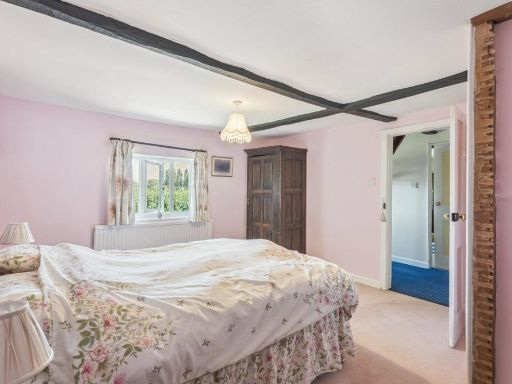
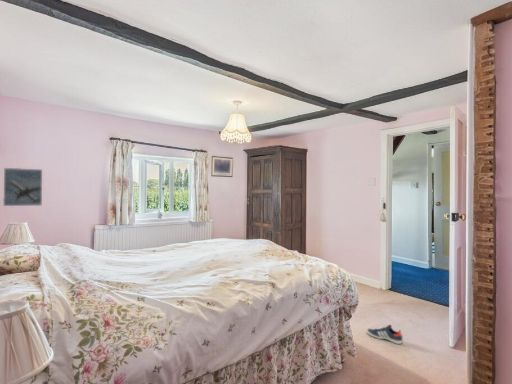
+ sneaker (384, 331)
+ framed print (23, 187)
